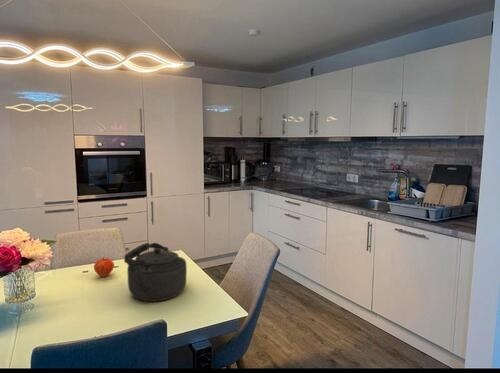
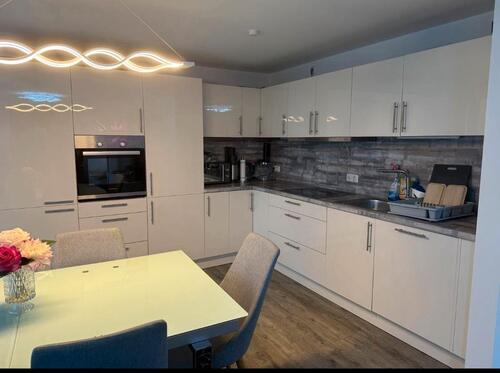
- fruit (104, 266)
- kettle (155, 270)
